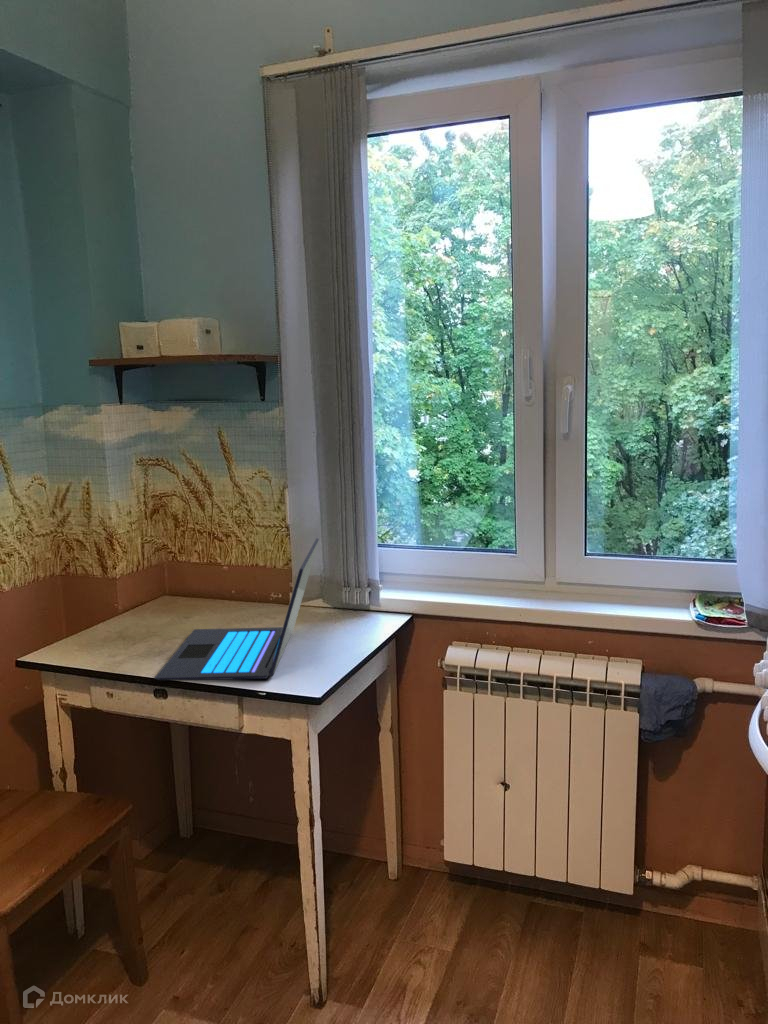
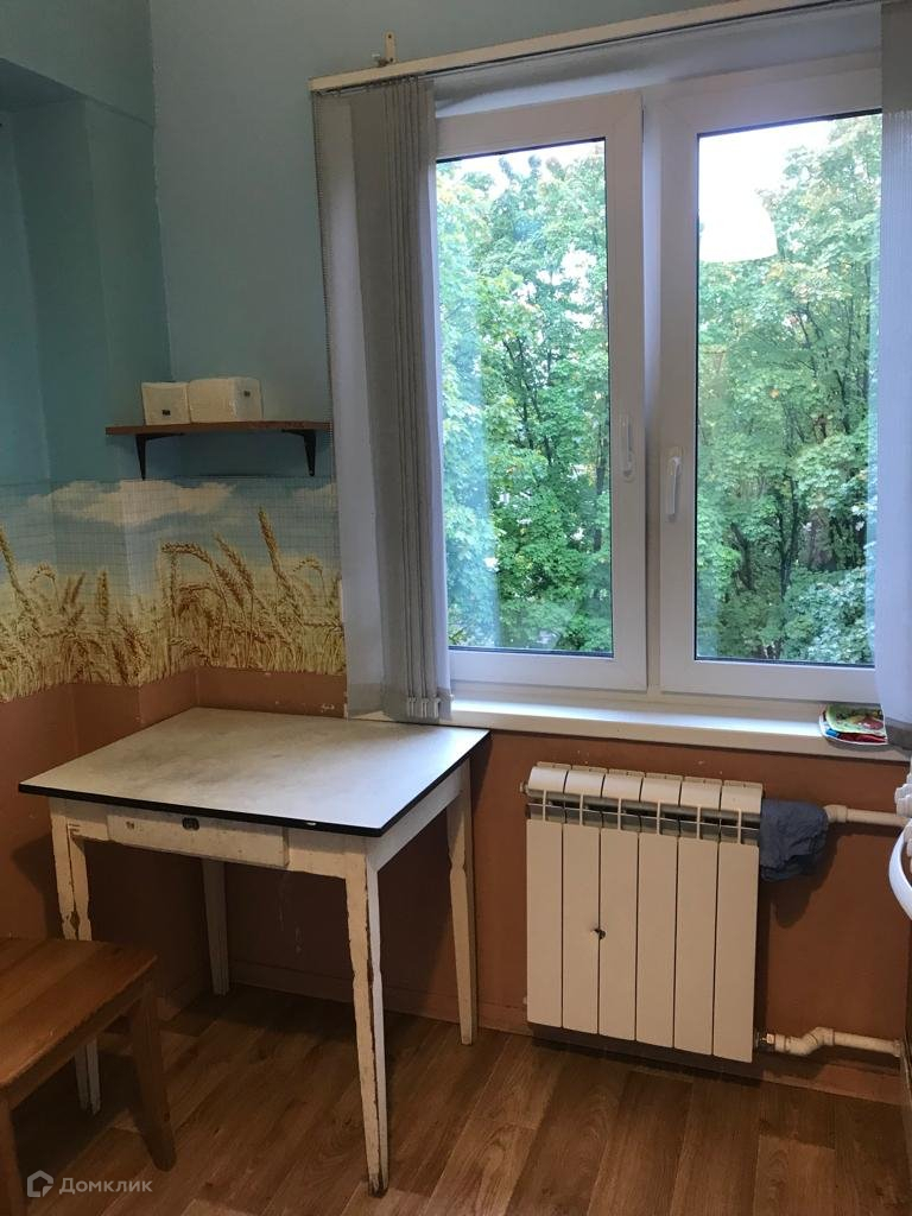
- laptop (243, 628)
